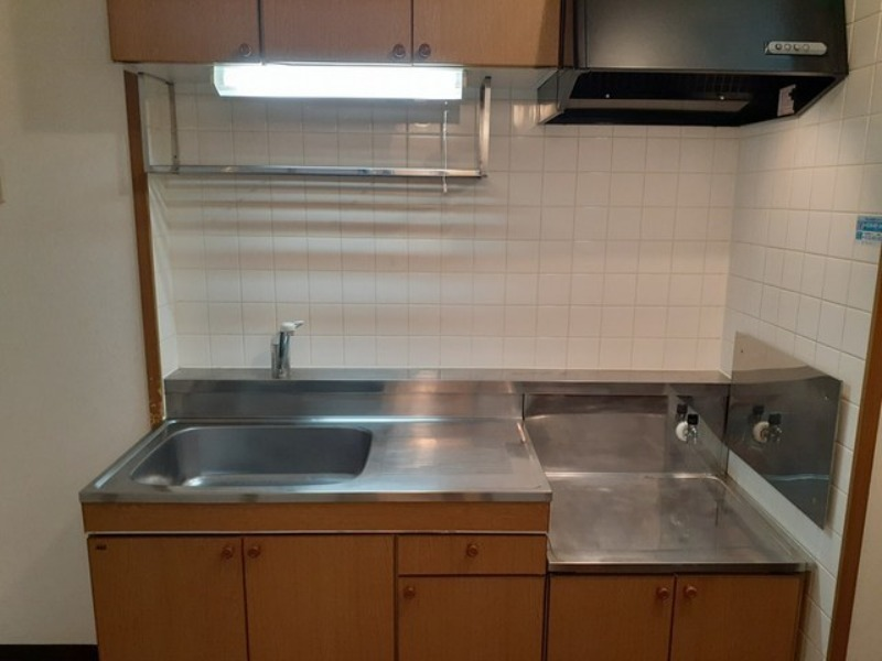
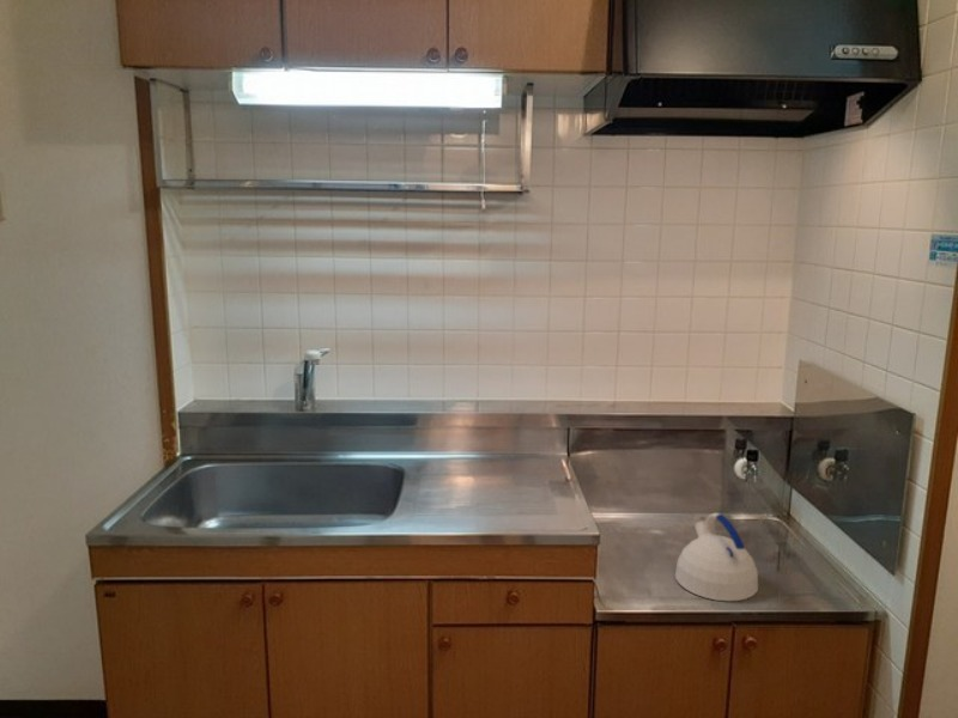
+ kettle (717, 548)
